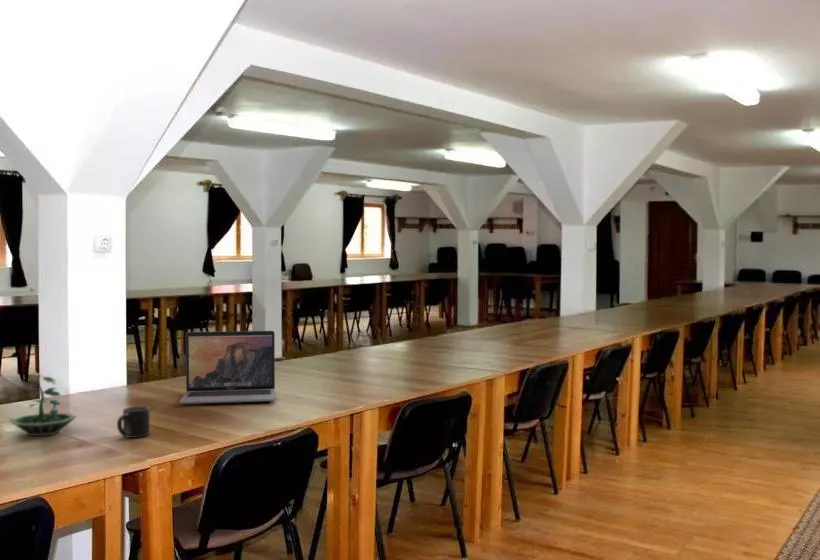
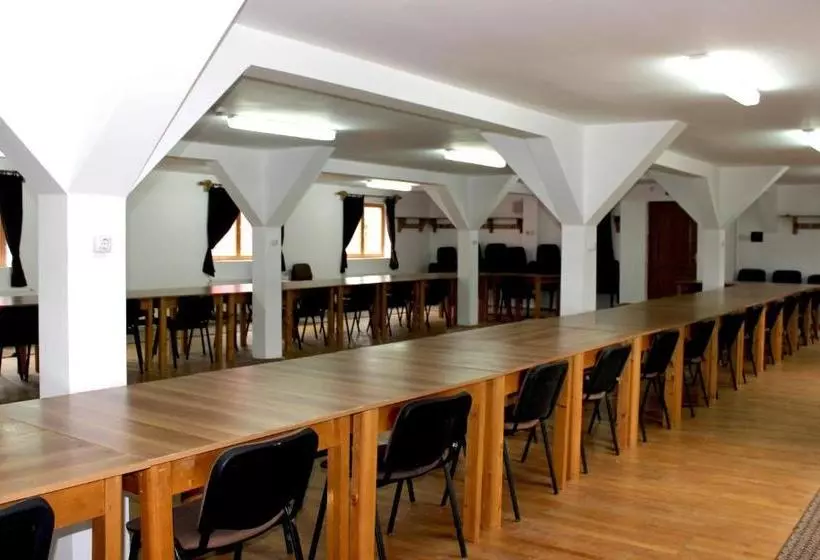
- mug (131, 423)
- terrarium (40, 386)
- laptop (229, 366)
